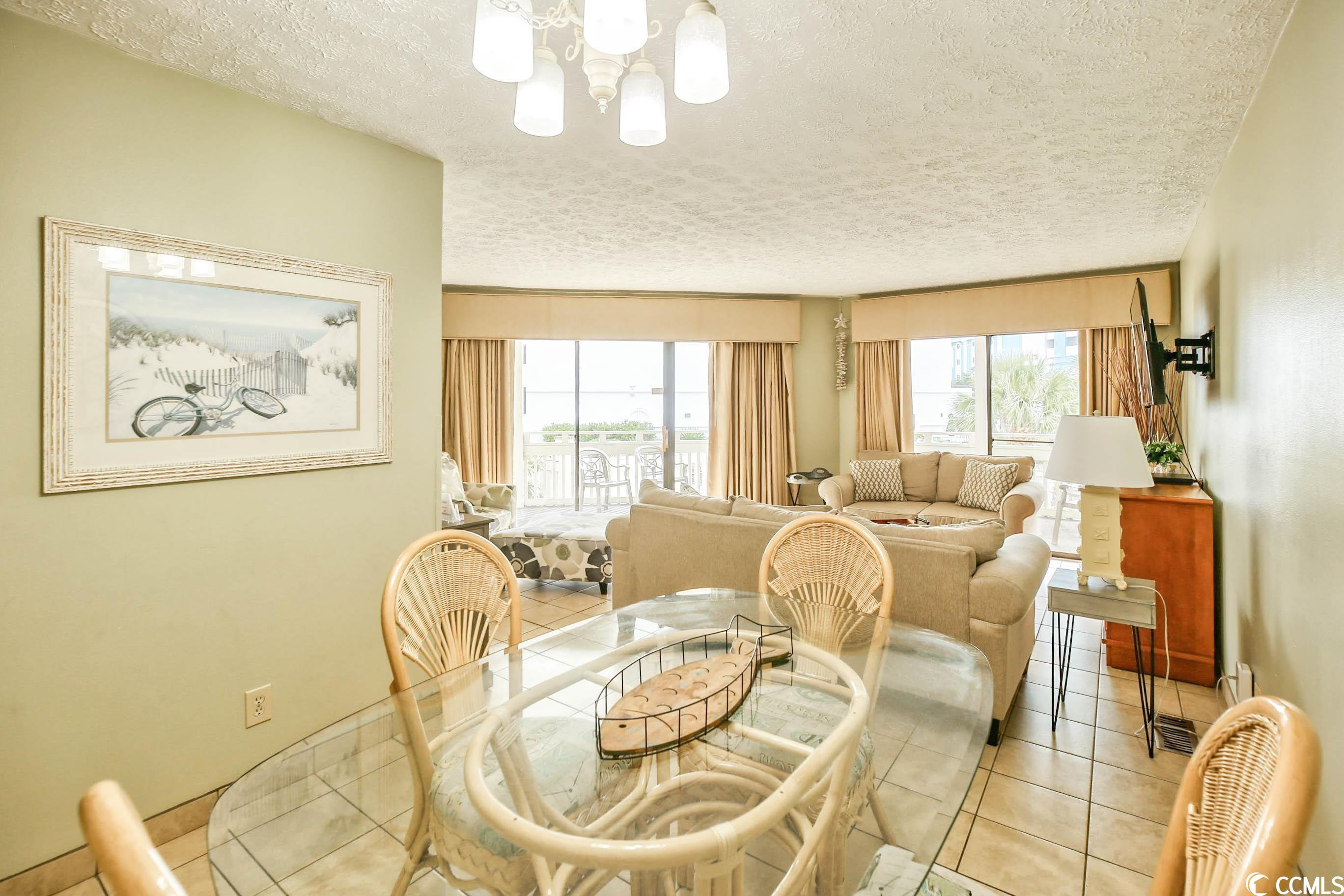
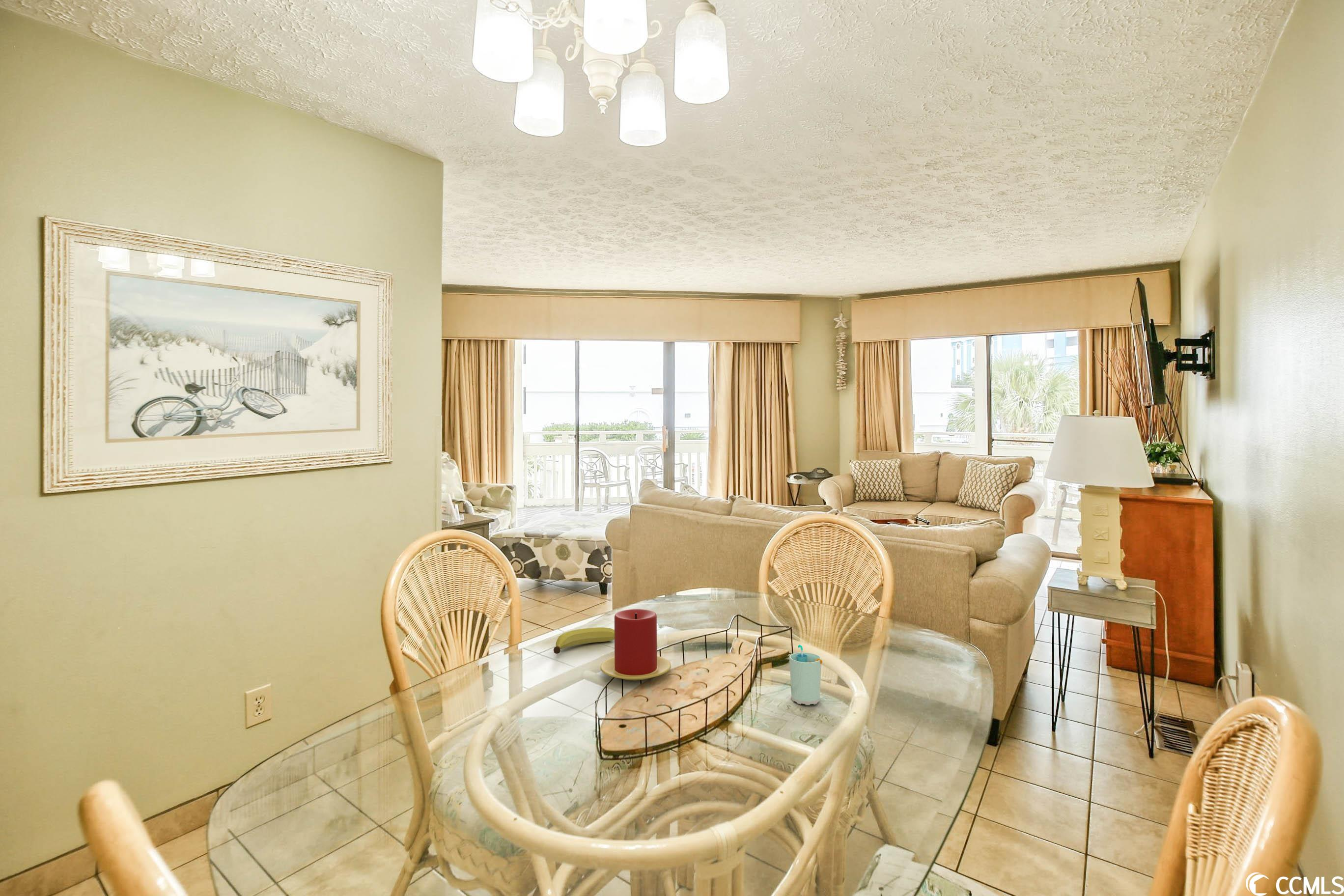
+ candle (636, 643)
+ cup (806, 674)
+ fruit (587, 639)
